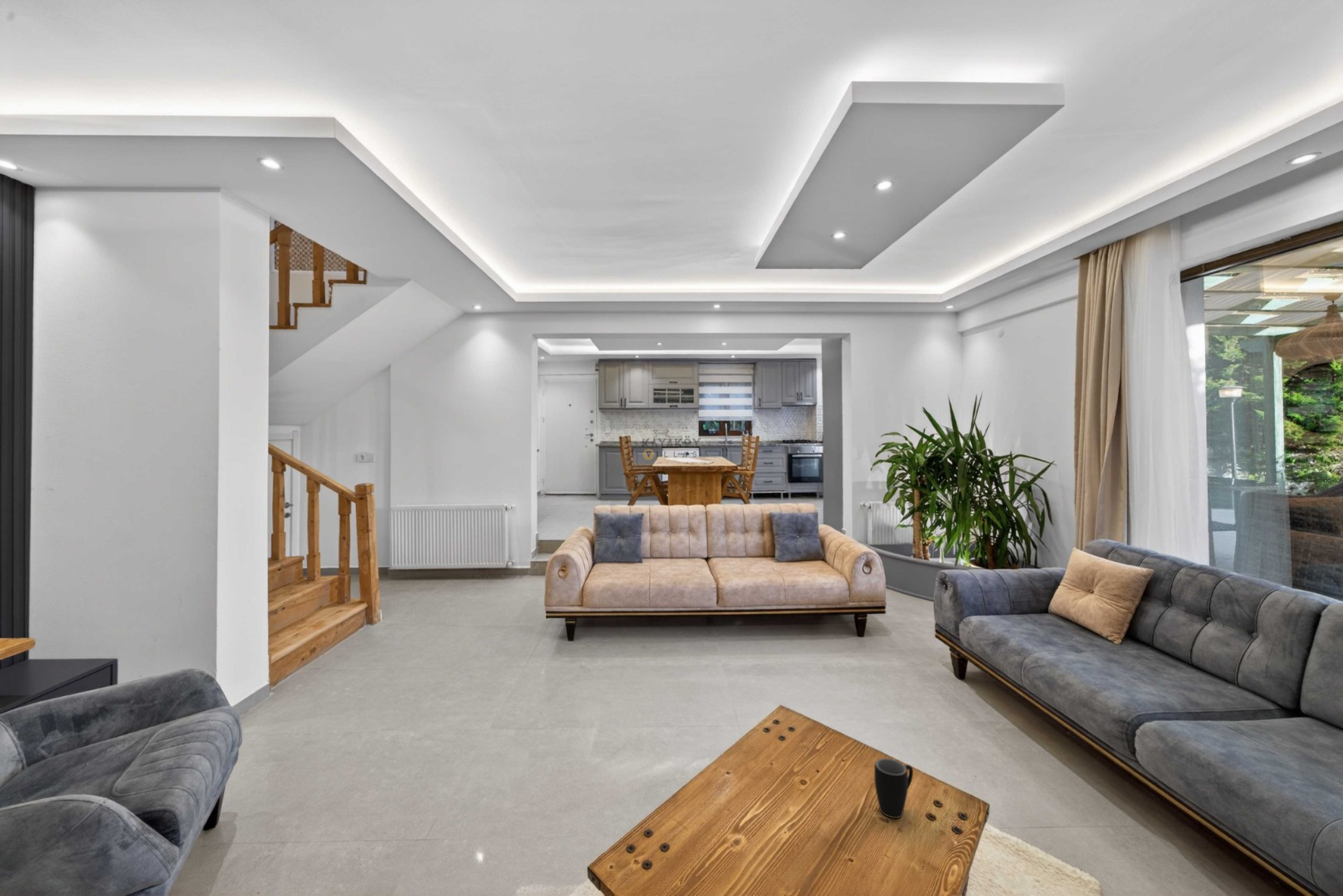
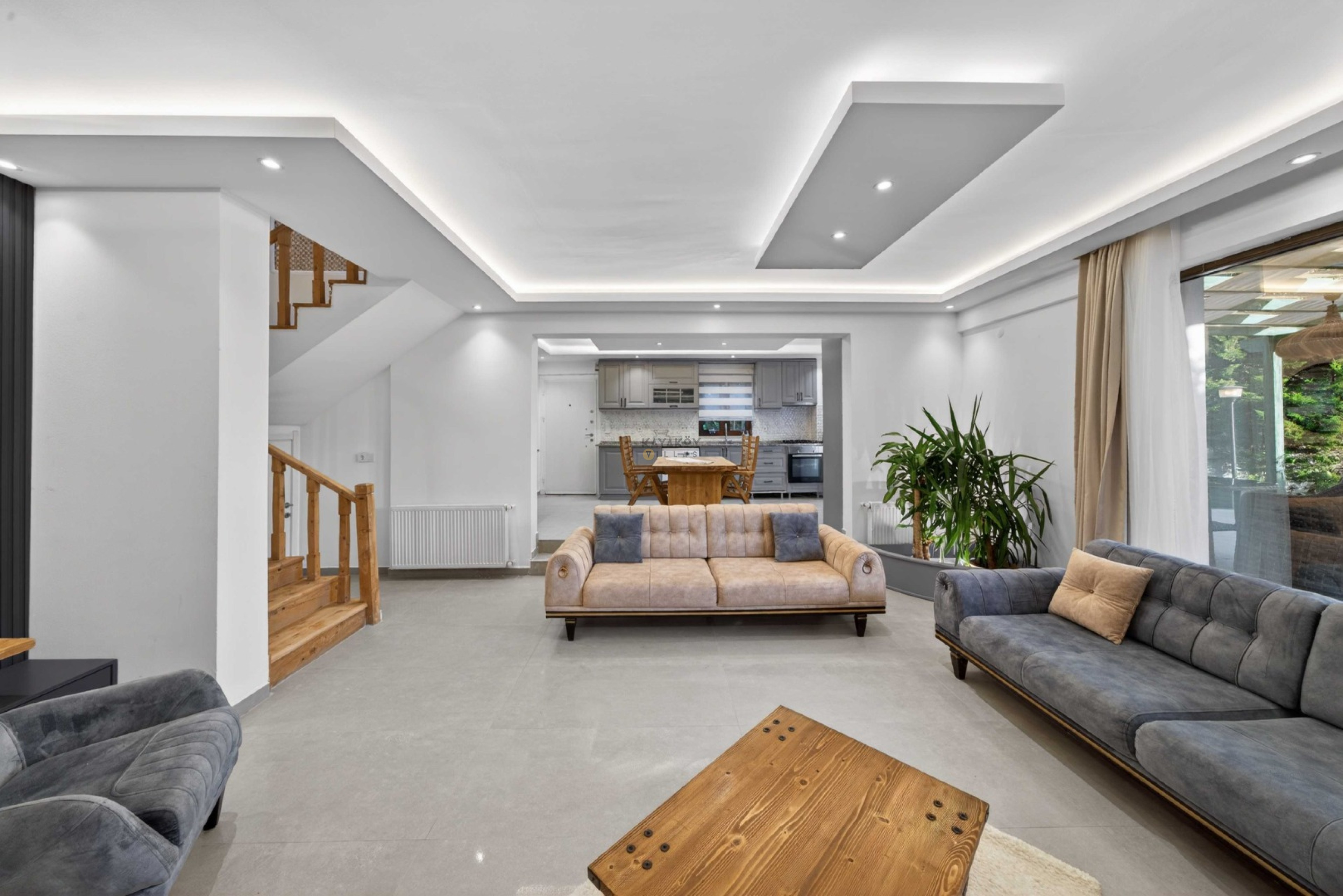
- mug (896, 786)
